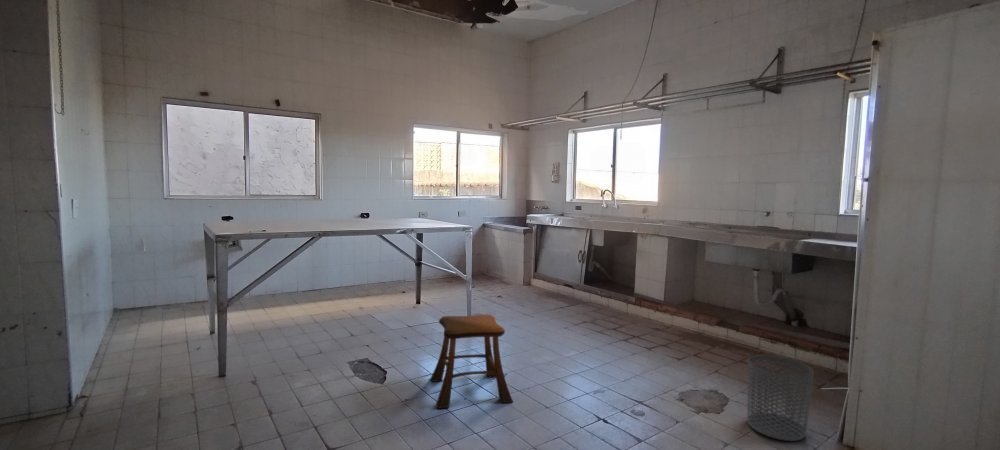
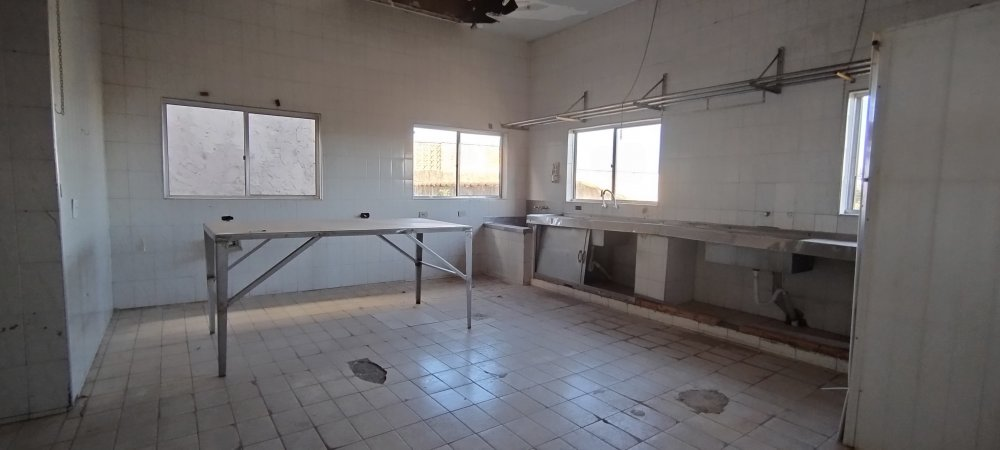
- waste bin (777, 397)
- stool (470, 355)
